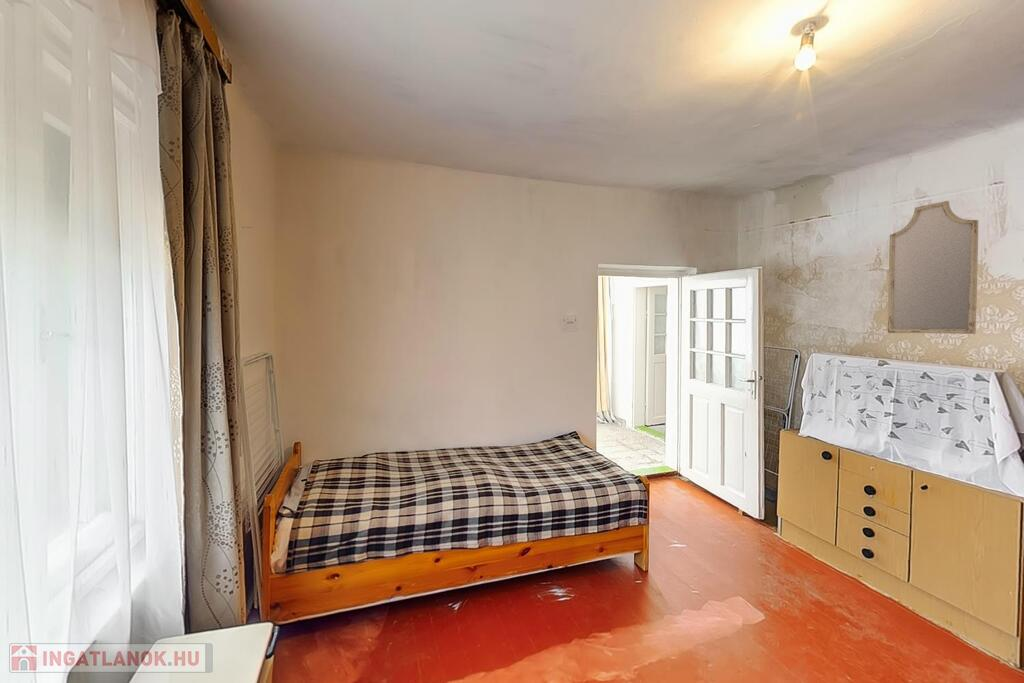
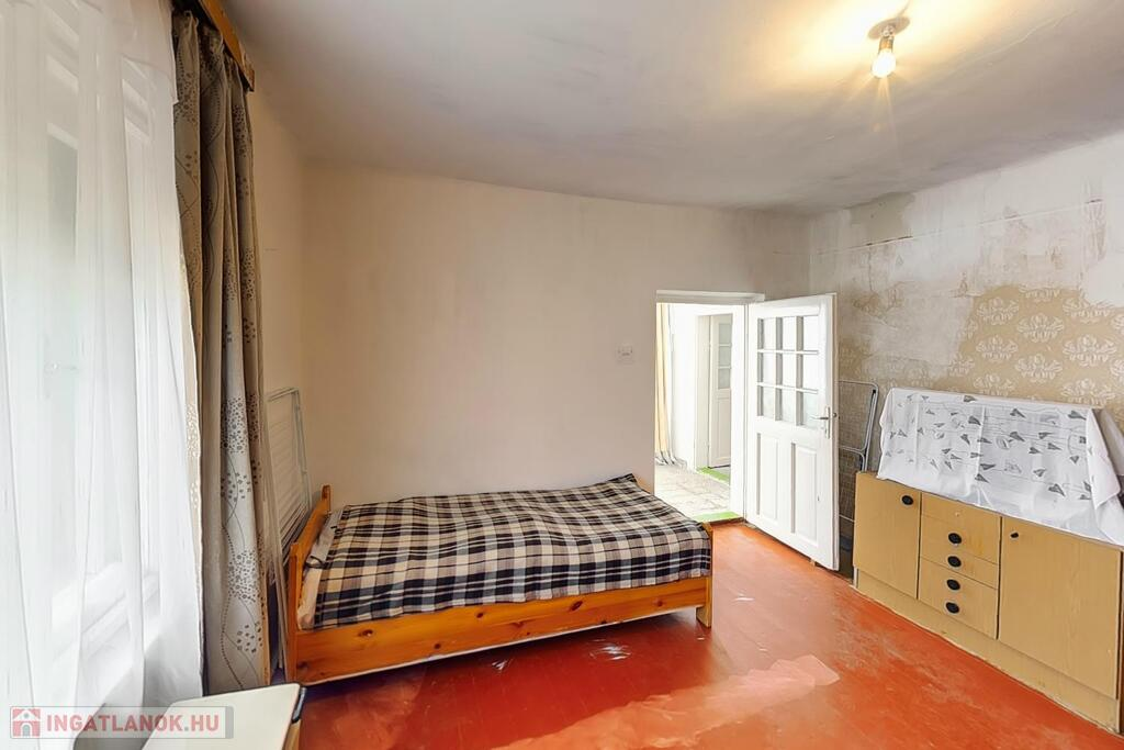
- home mirror (929, 269)
